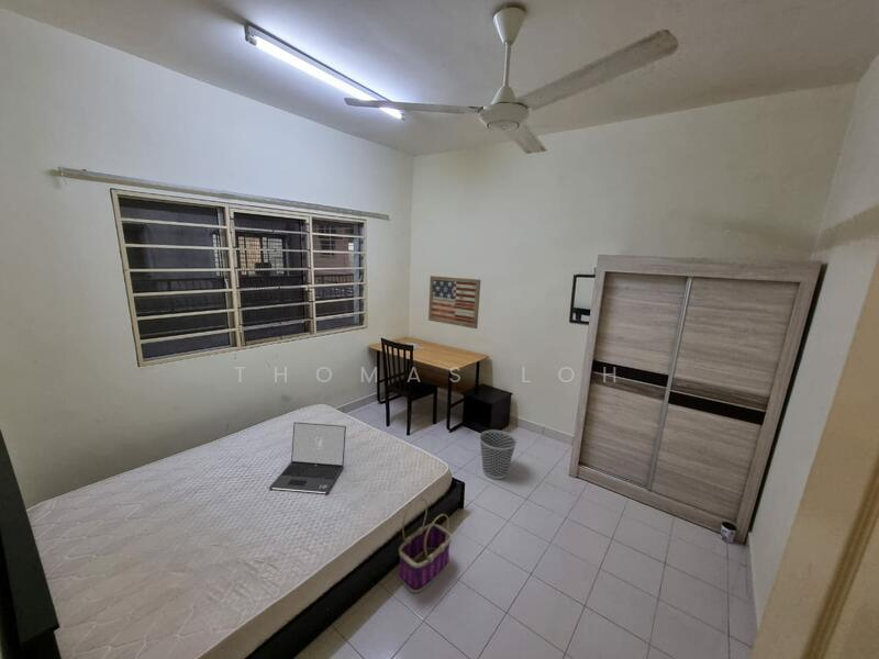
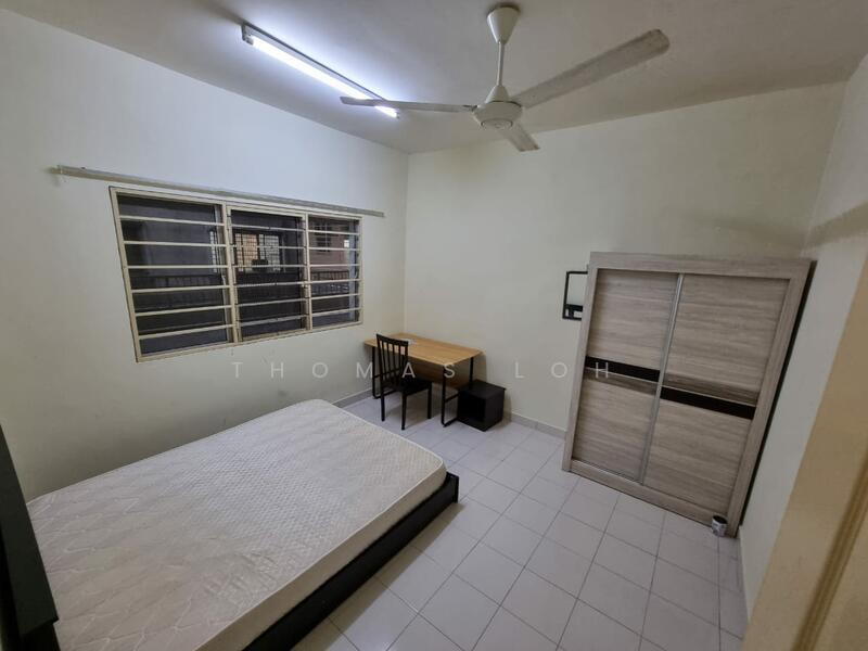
- laptop (310, 455)
- wall art (453, 301)
- wastebasket (496, 455)
- basket (425, 538)
